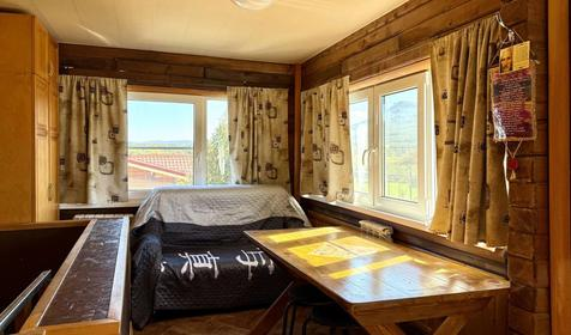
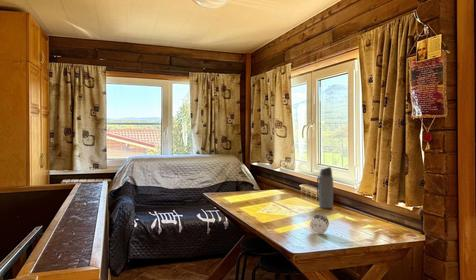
+ alarm clock (319, 222)
+ water bottle (325, 187)
